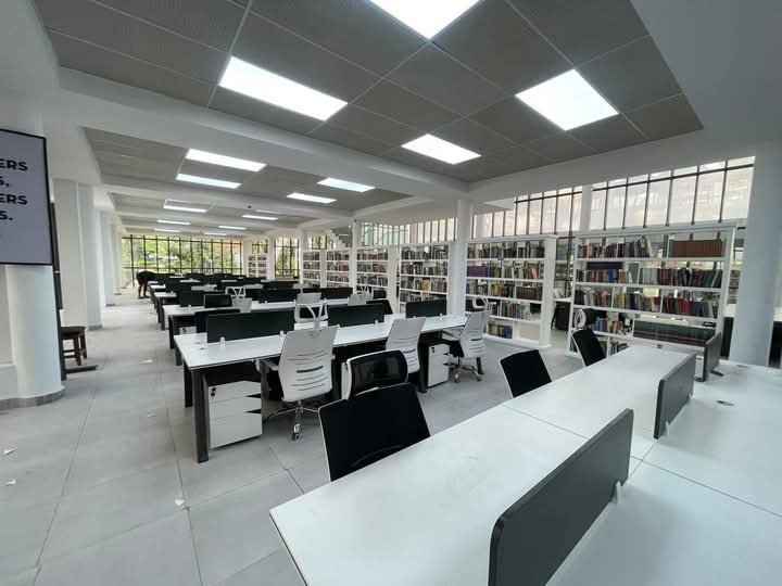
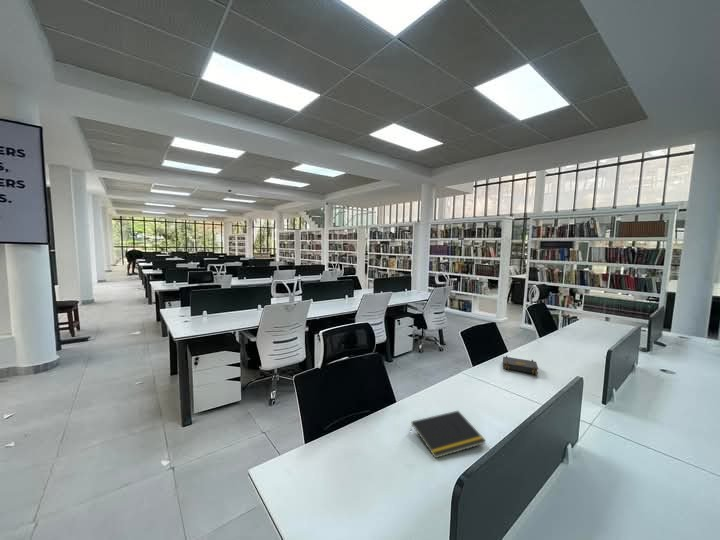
+ book (519, 364)
+ notepad (447, 432)
